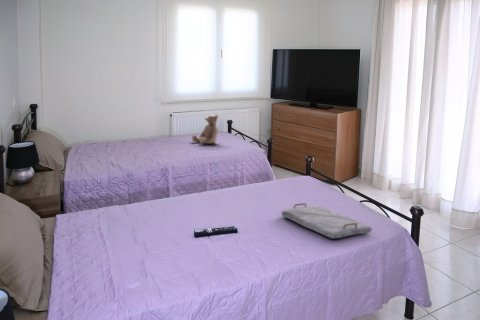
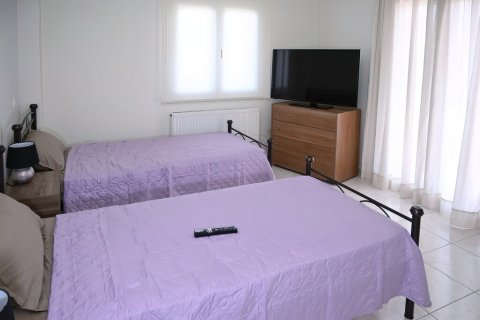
- teddy bear (205, 128)
- serving tray (327, 218)
